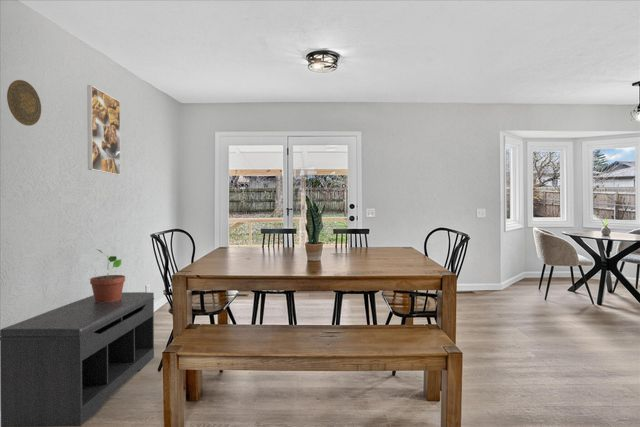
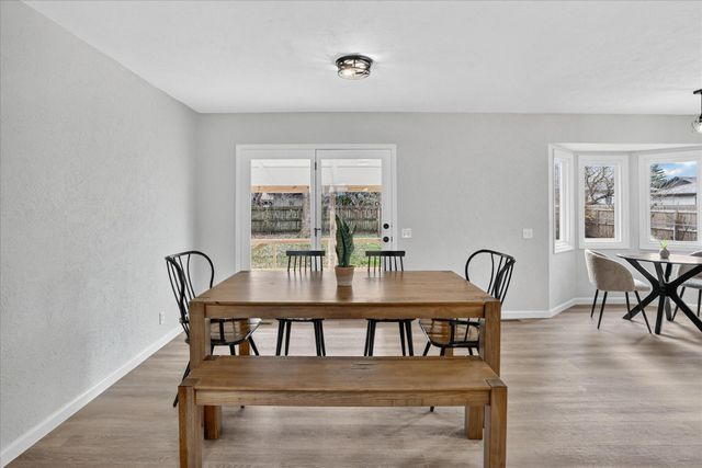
- decorative plate (26, 103)
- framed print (105, 133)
- bench (91, 346)
- potted plant (108, 275)
